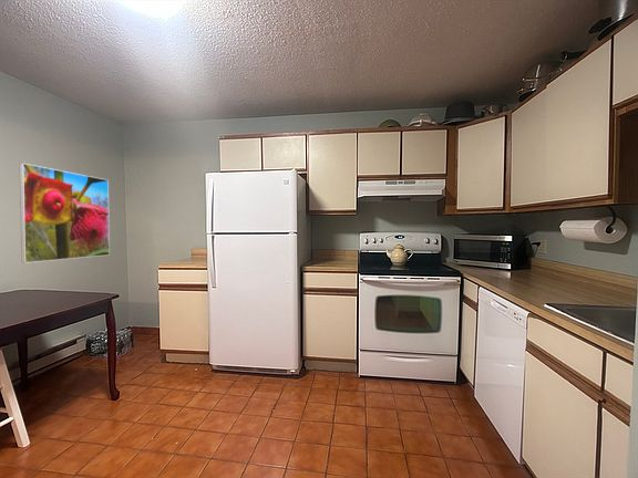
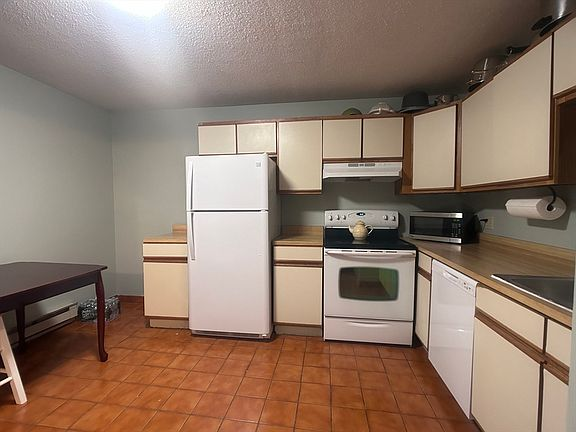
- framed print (71, 215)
